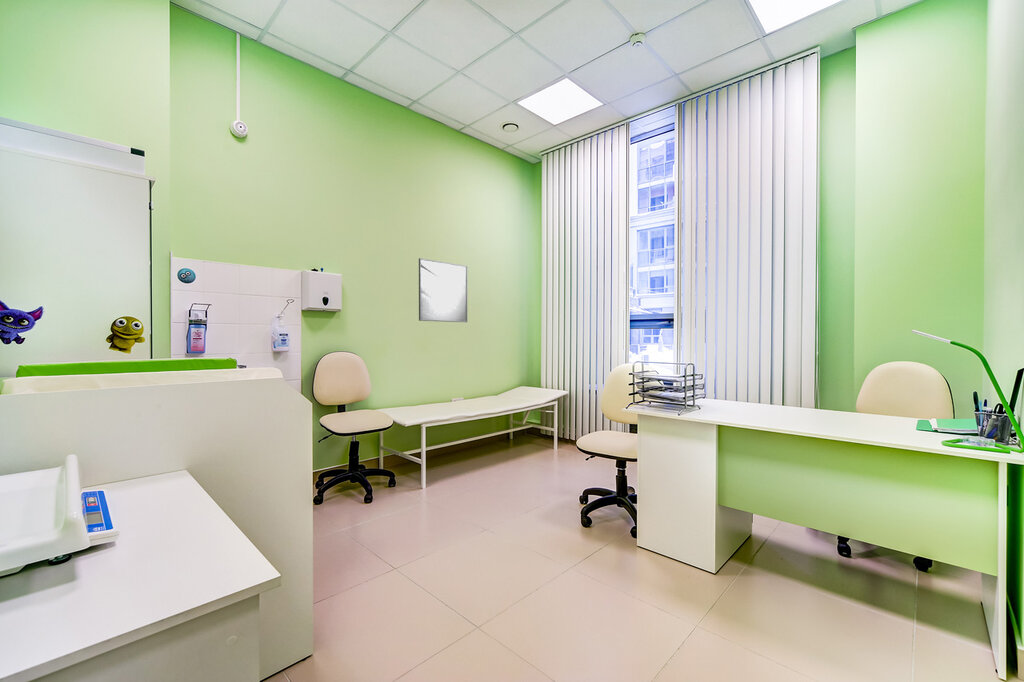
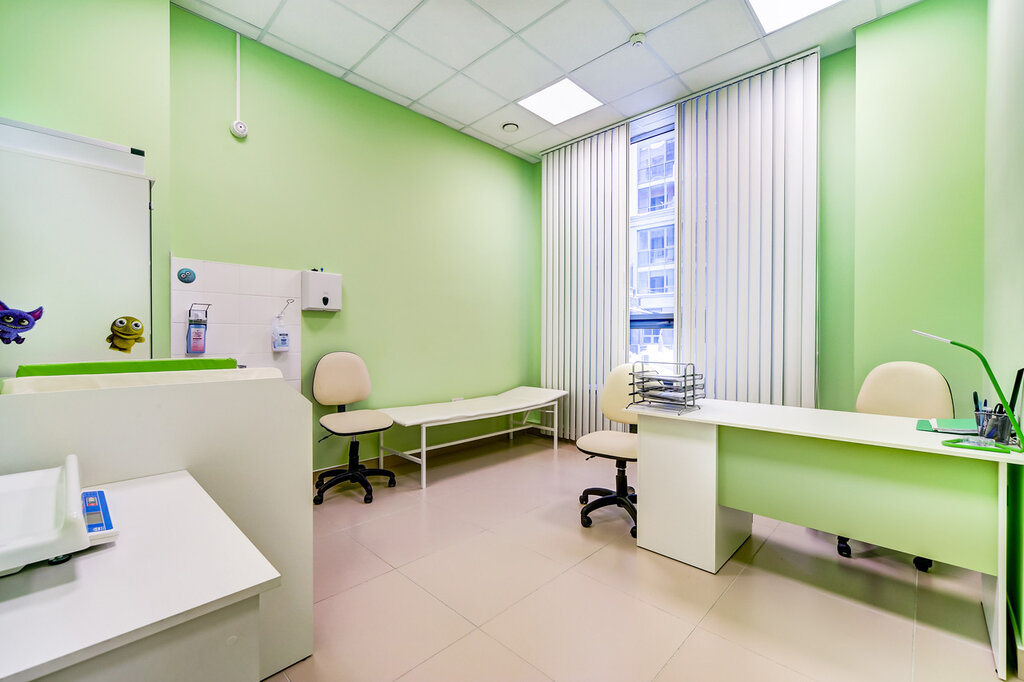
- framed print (444, 291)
